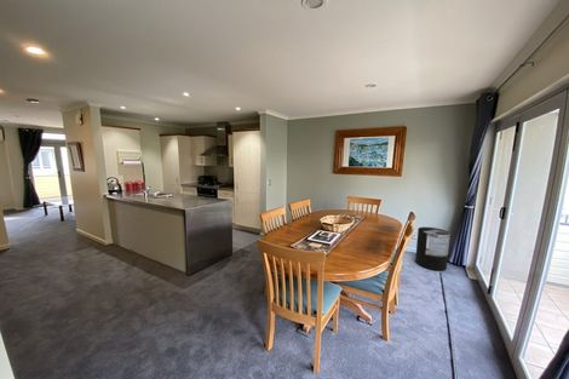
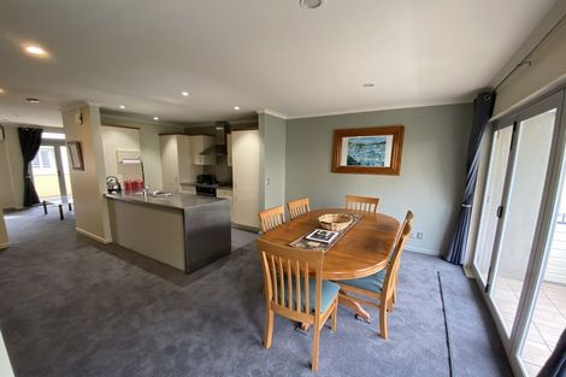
- trash can (431, 247)
